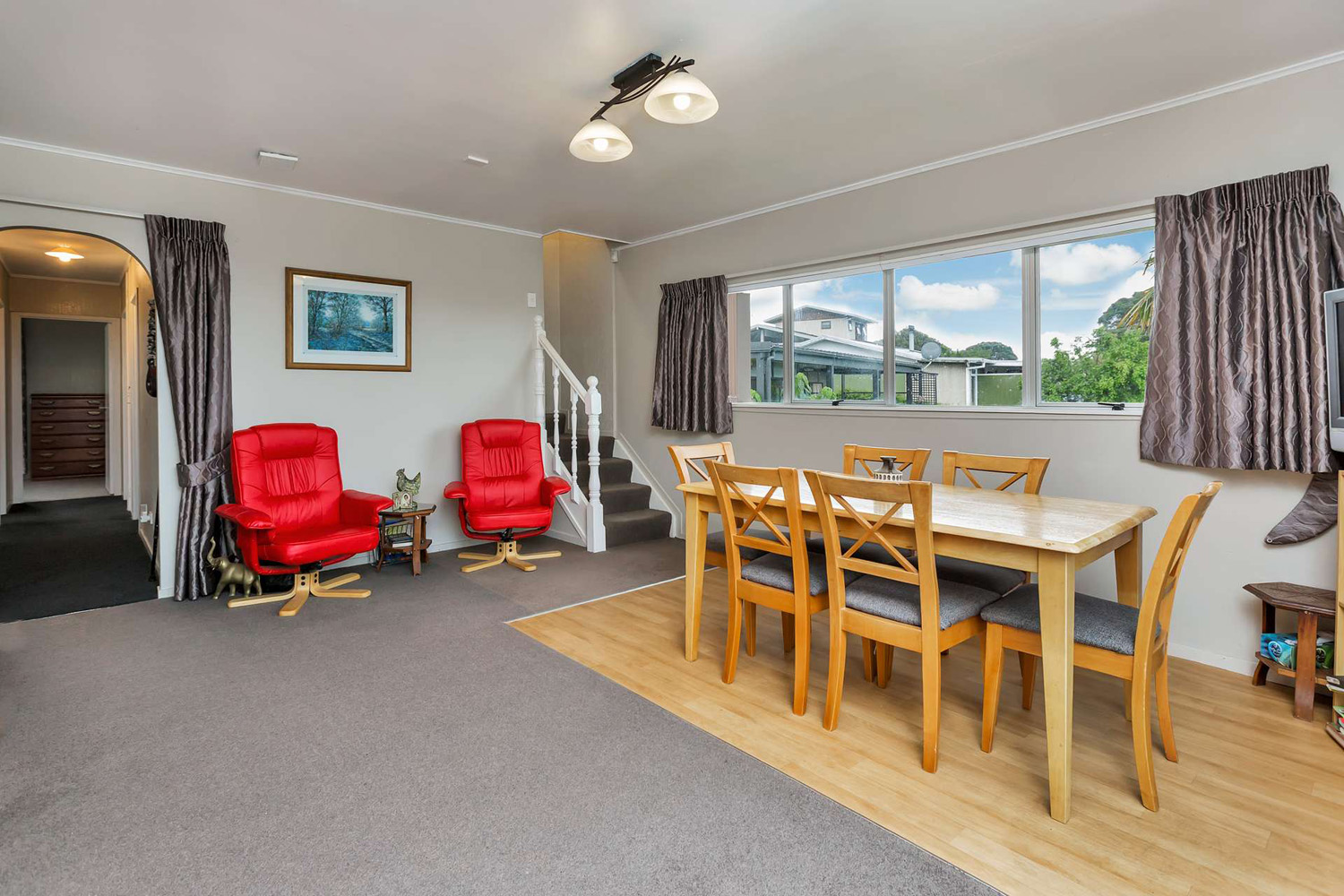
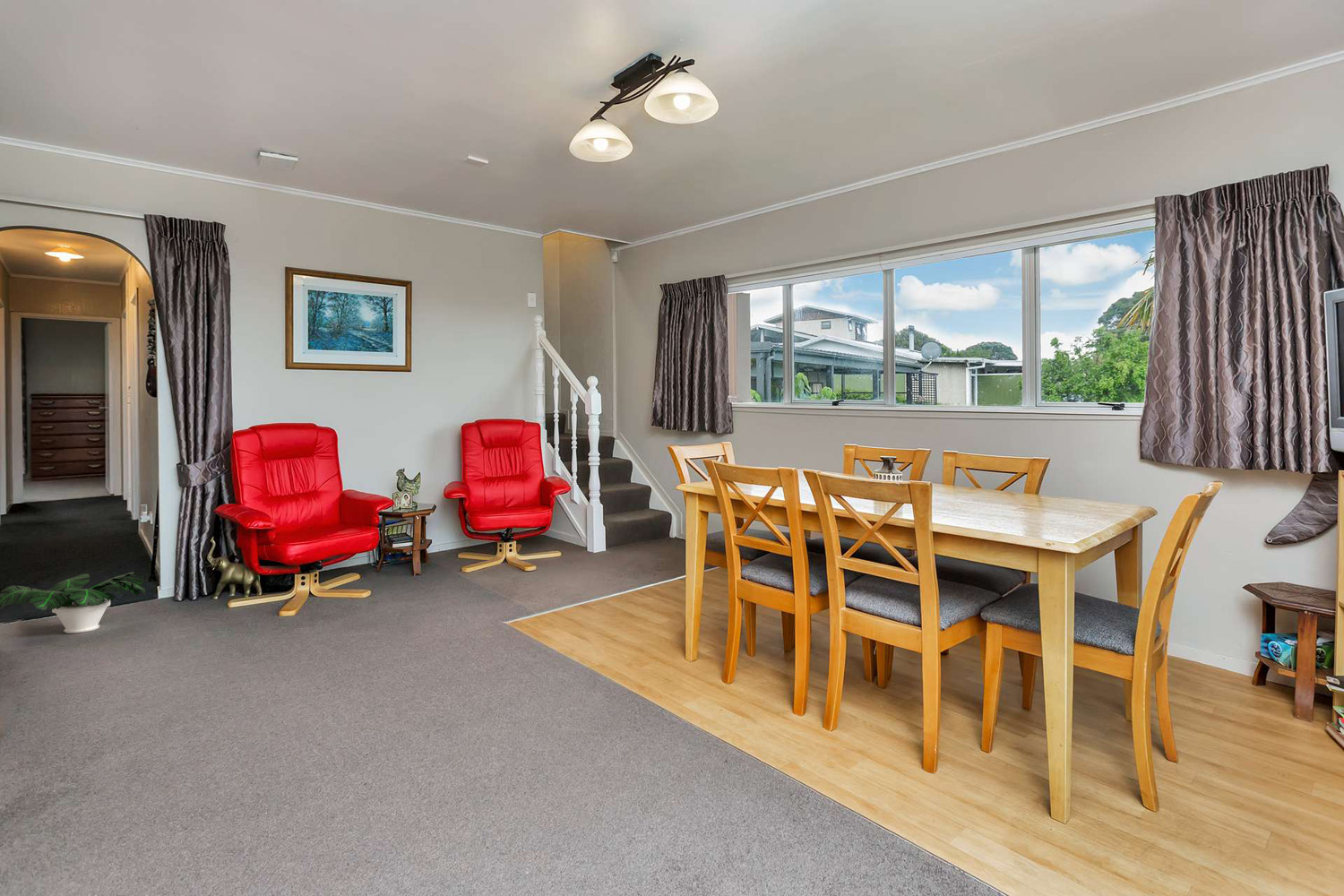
+ potted plant (73, 607)
